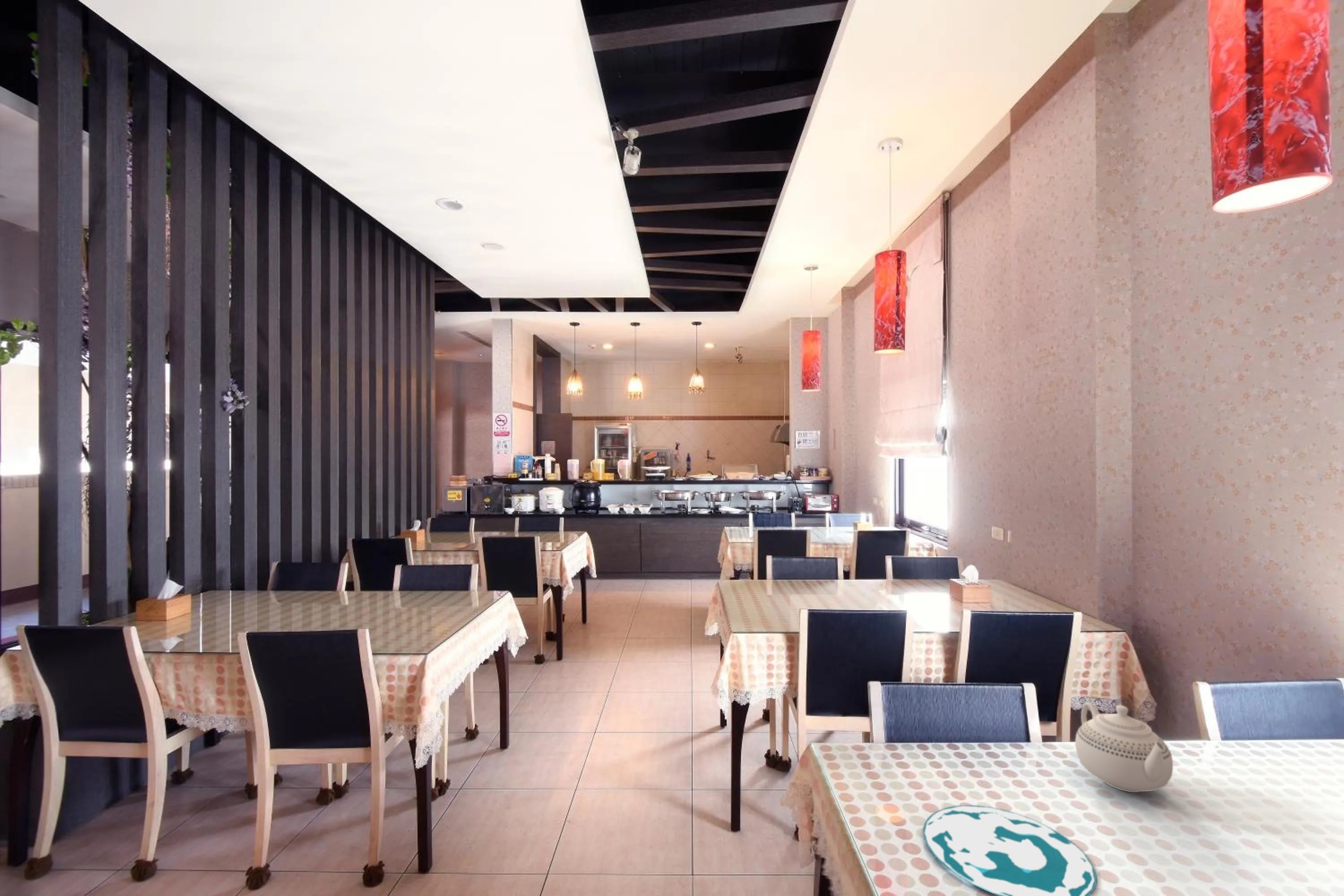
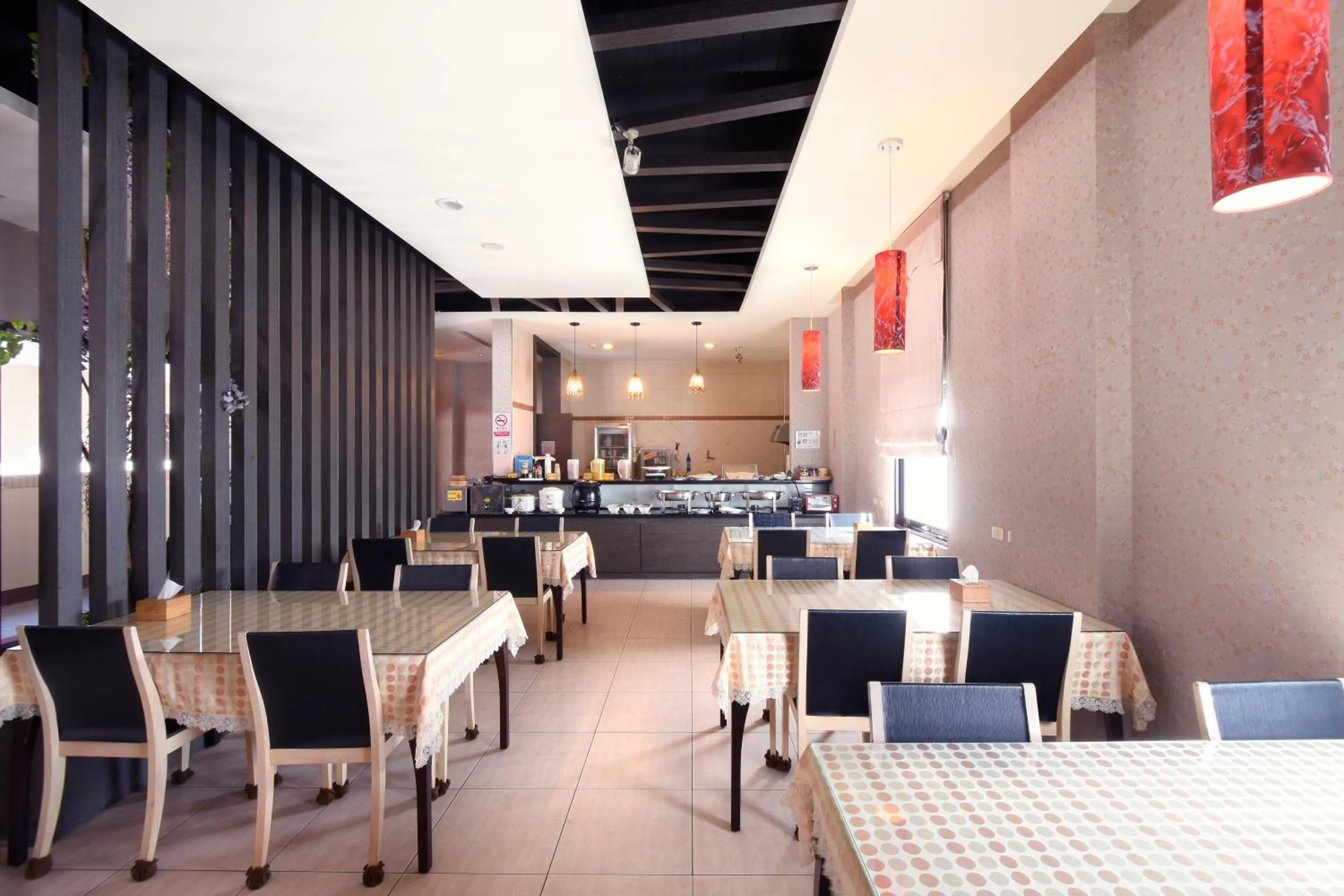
- teapot (1120, 744)
- plate (1004, 842)
